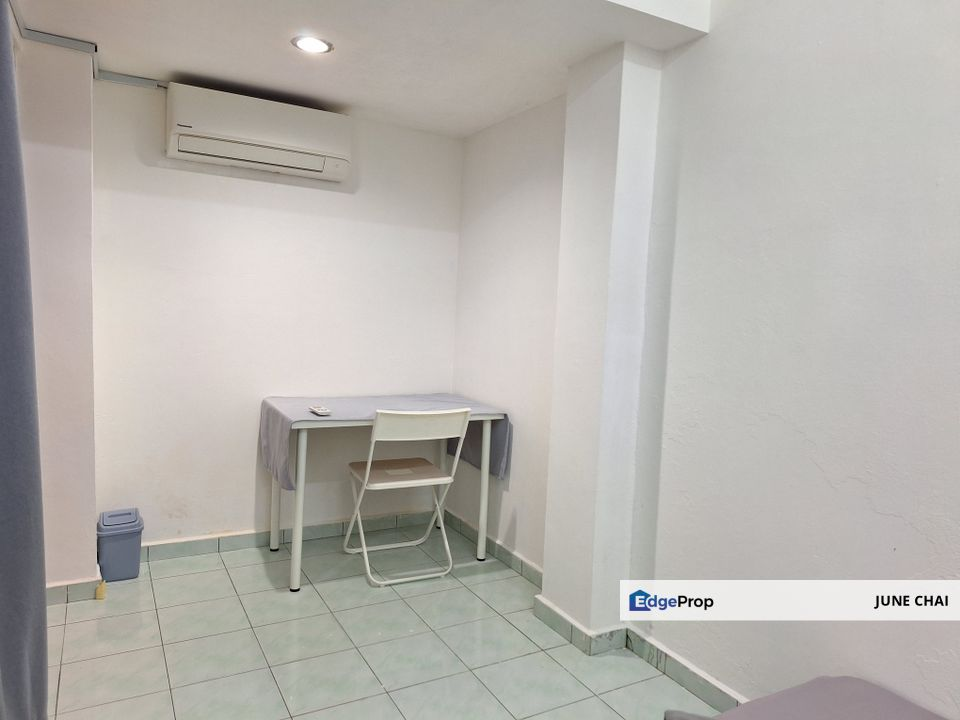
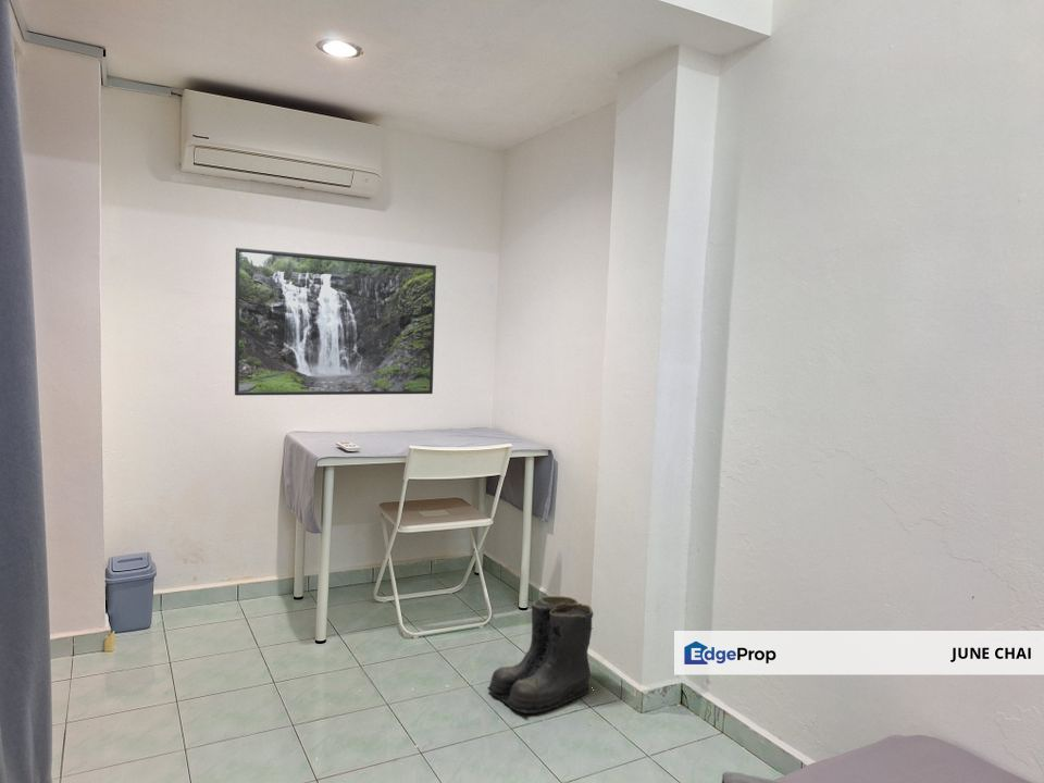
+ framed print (340, 326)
+ boots (542, 649)
